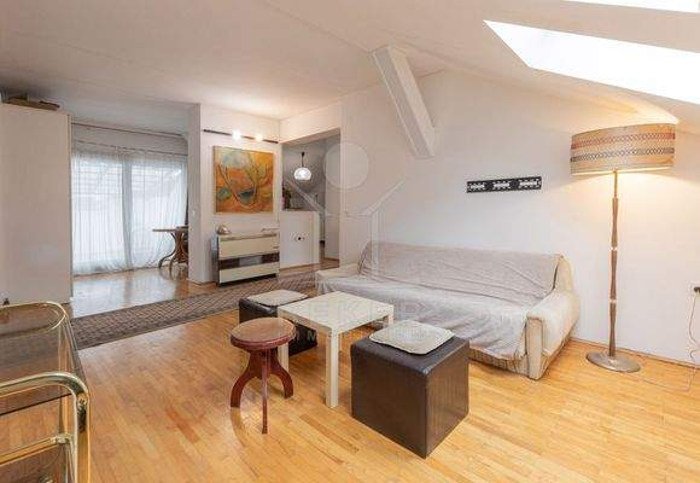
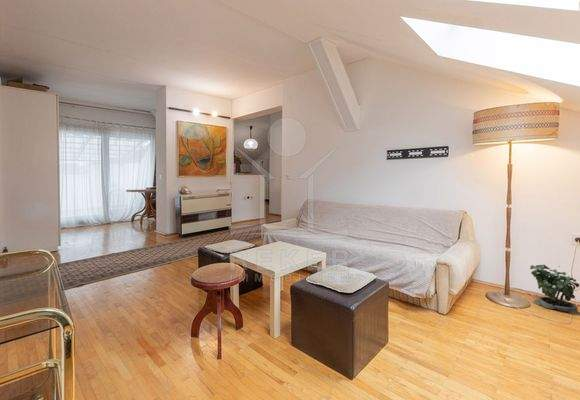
+ potted plant (553, 284)
